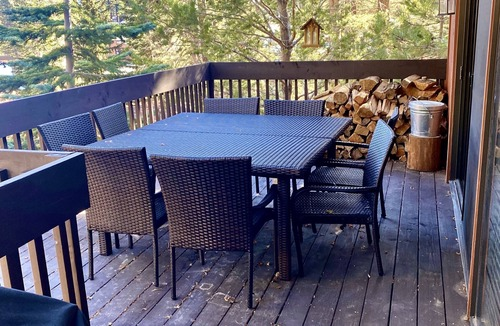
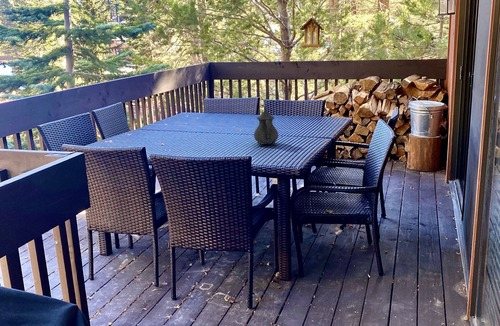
+ teapot (265, 125)
